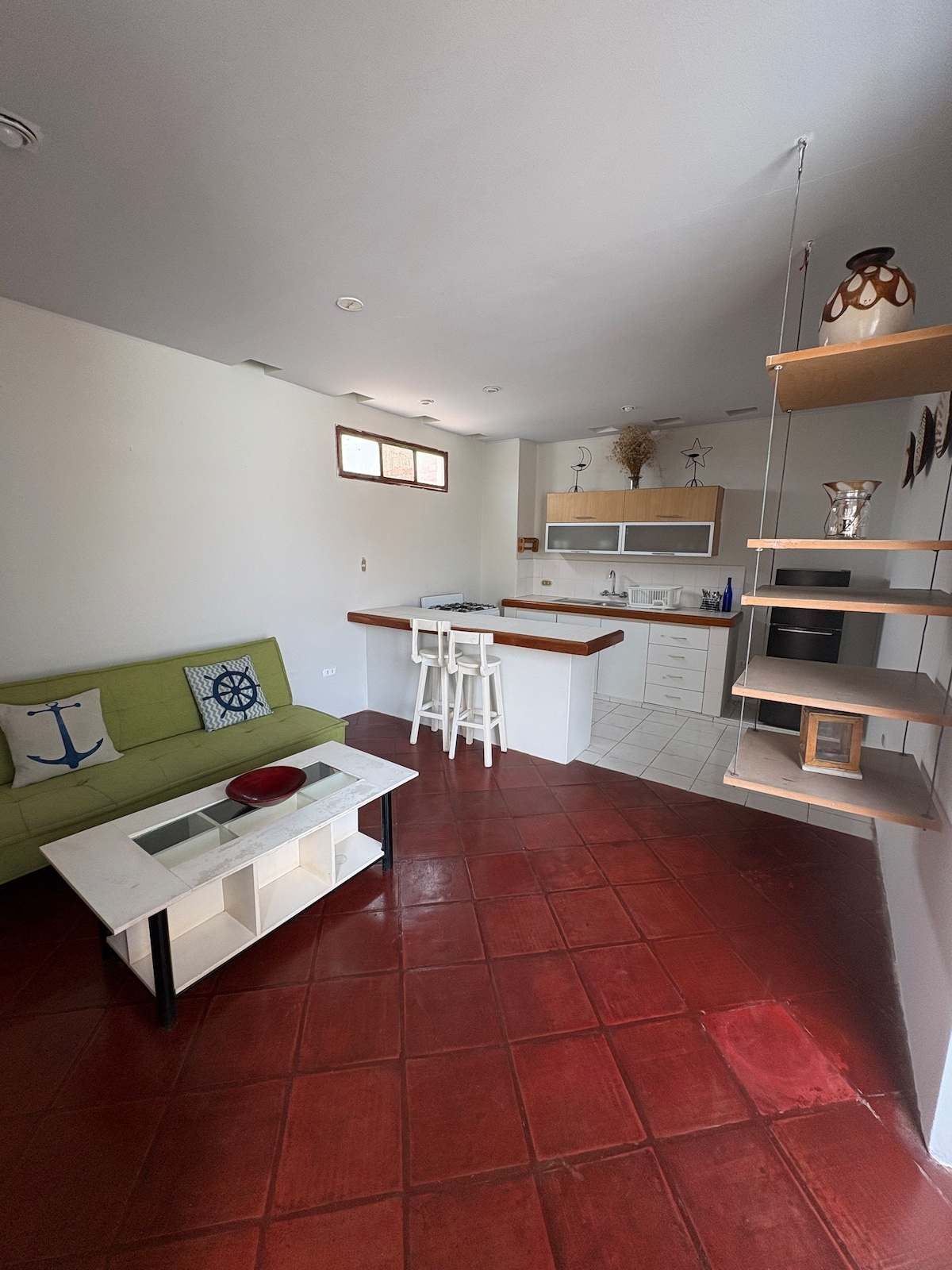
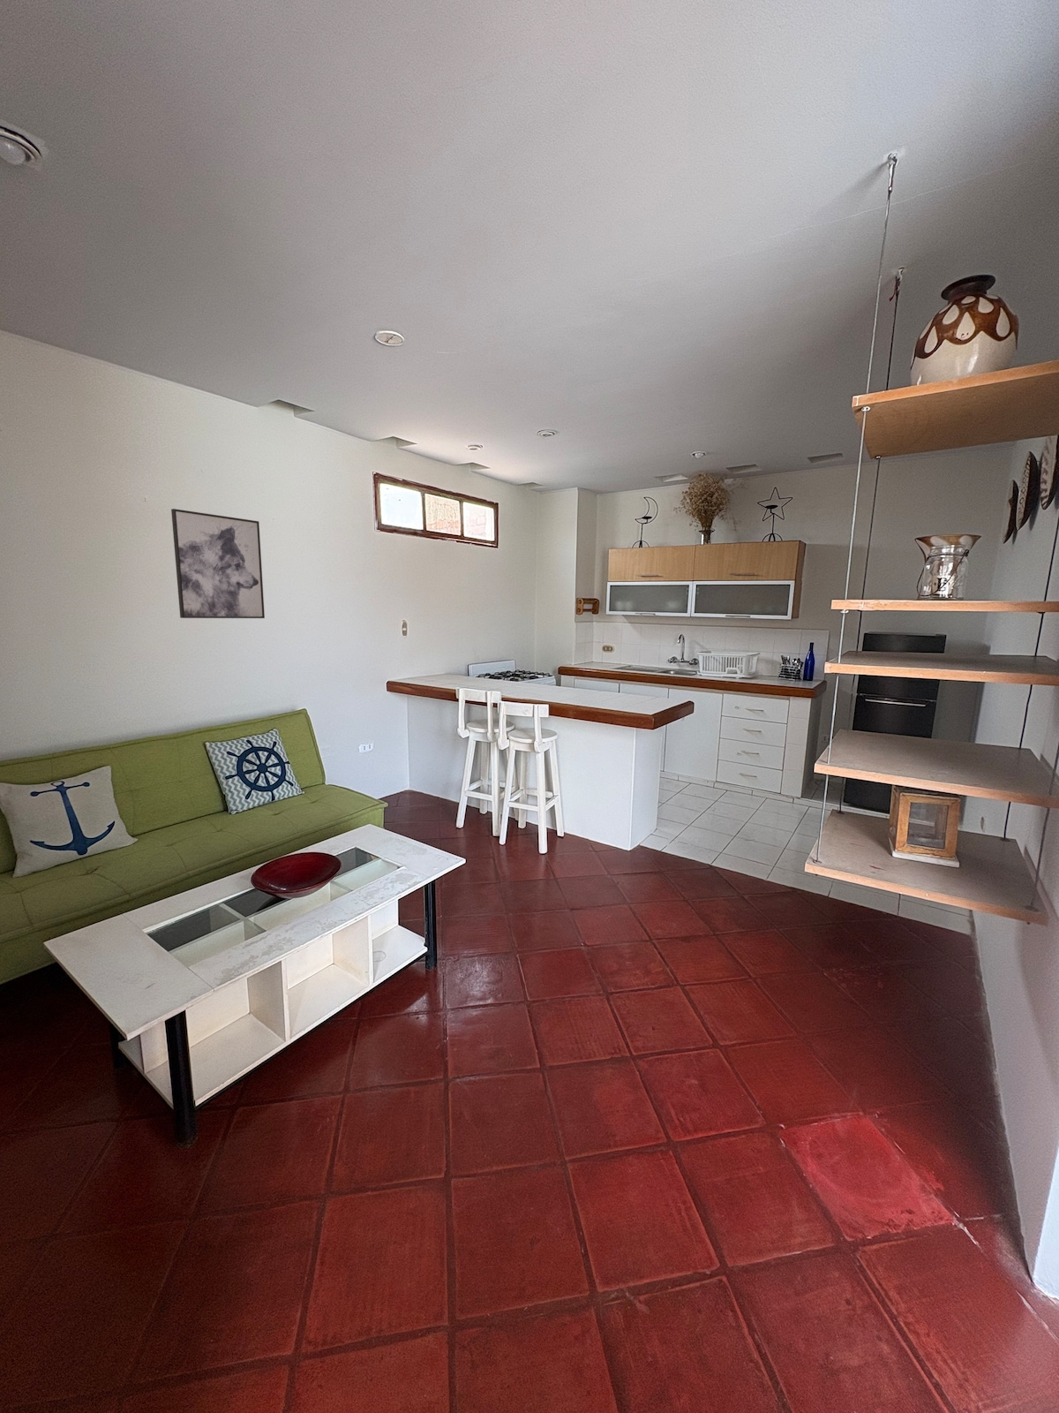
+ wall art (220, 567)
